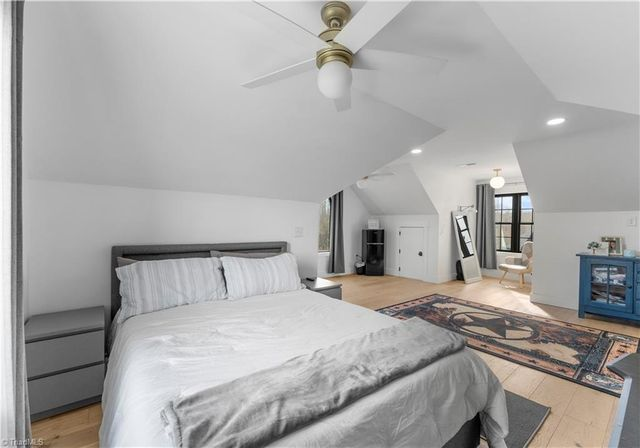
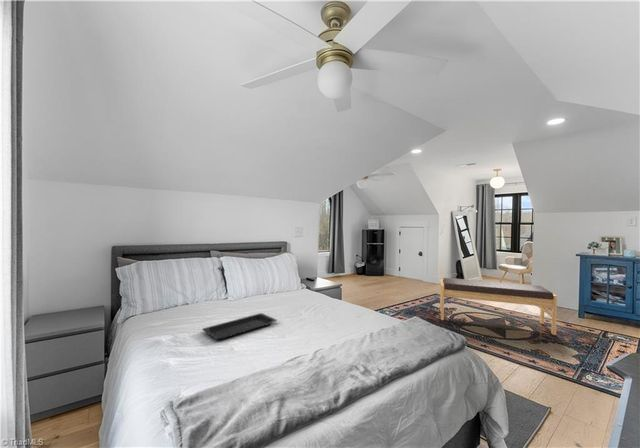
+ serving tray (241, 326)
+ bench (491, 300)
